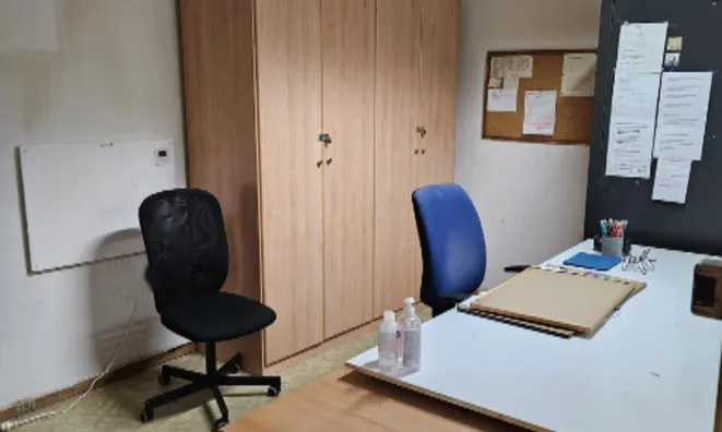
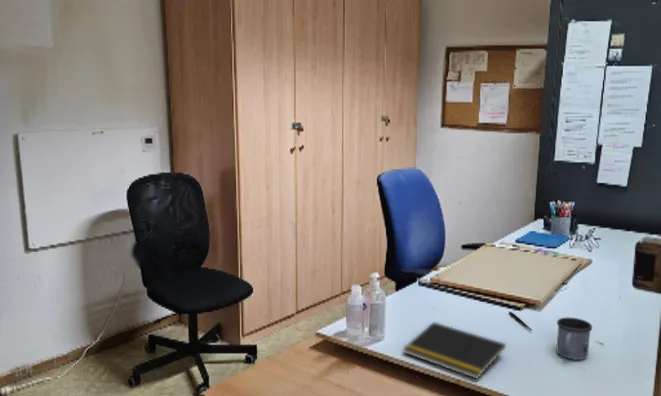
+ notepad (453, 348)
+ pen (519, 320)
+ mug (571, 340)
